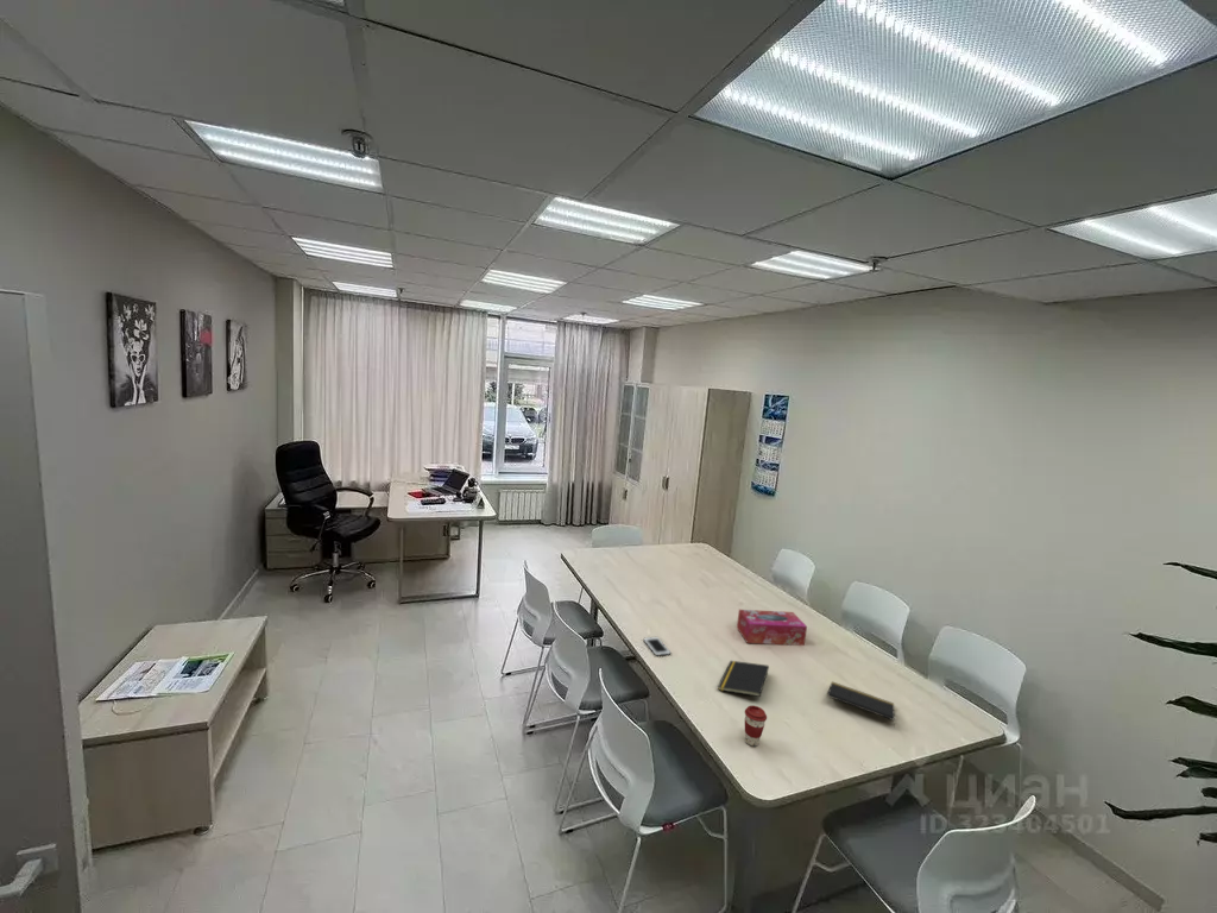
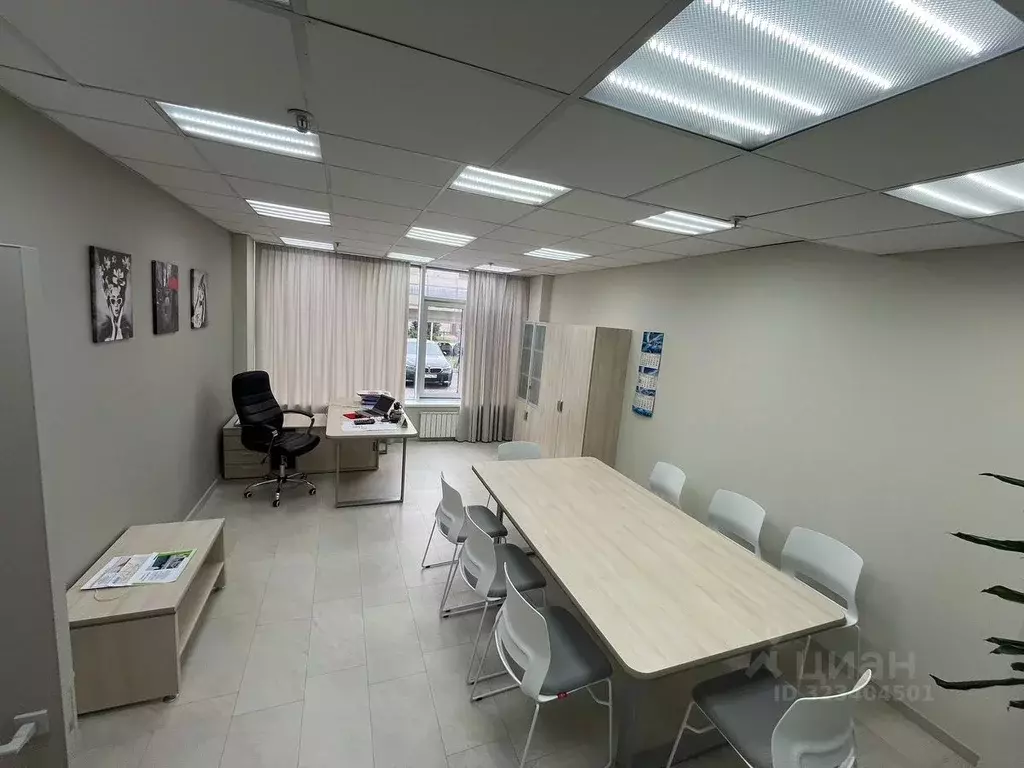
- notepad (744, 676)
- tissue box (770, 626)
- notepad (860, 699)
- cell phone (656, 646)
- coffee cup (753, 725)
